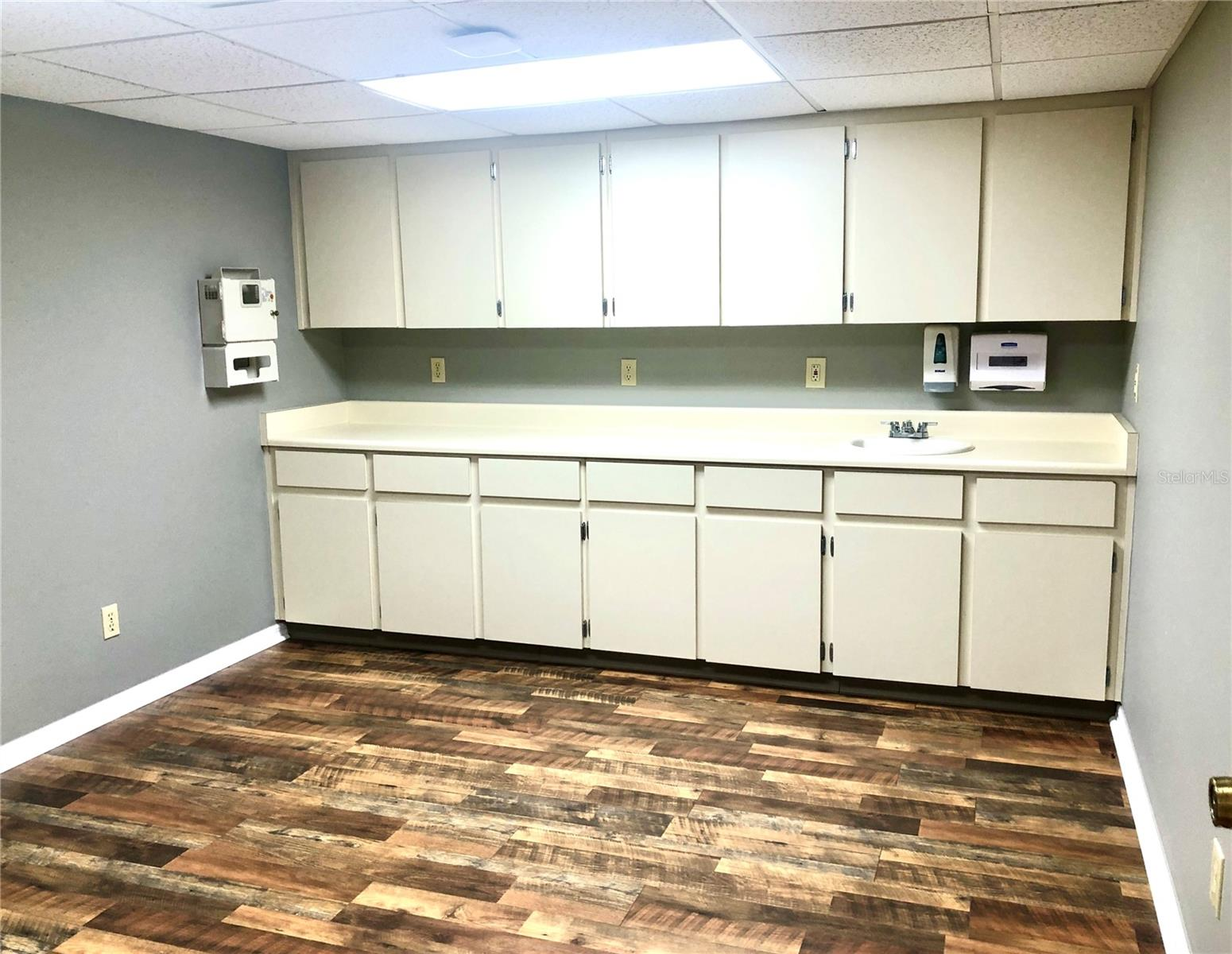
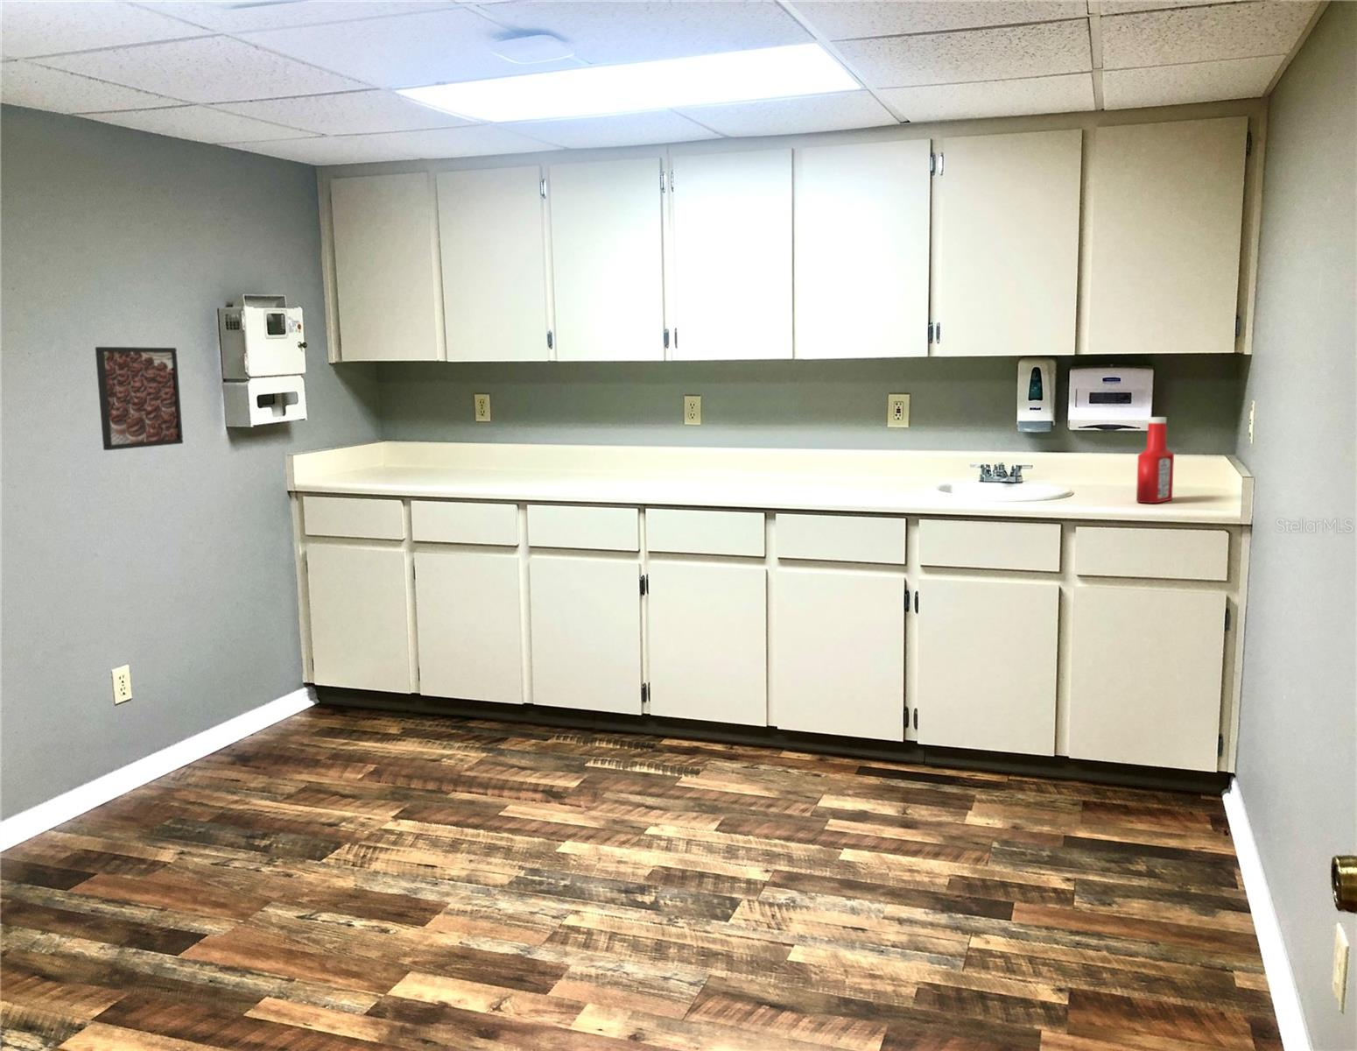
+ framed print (141, 397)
+ soap bottle (1155, 459)
